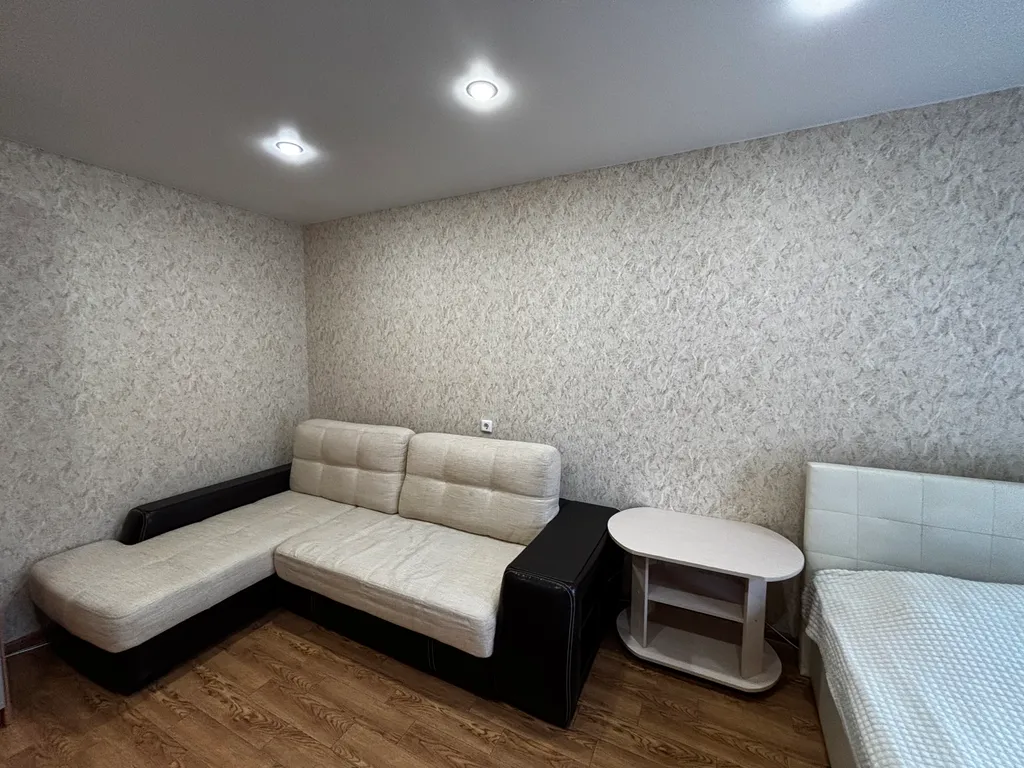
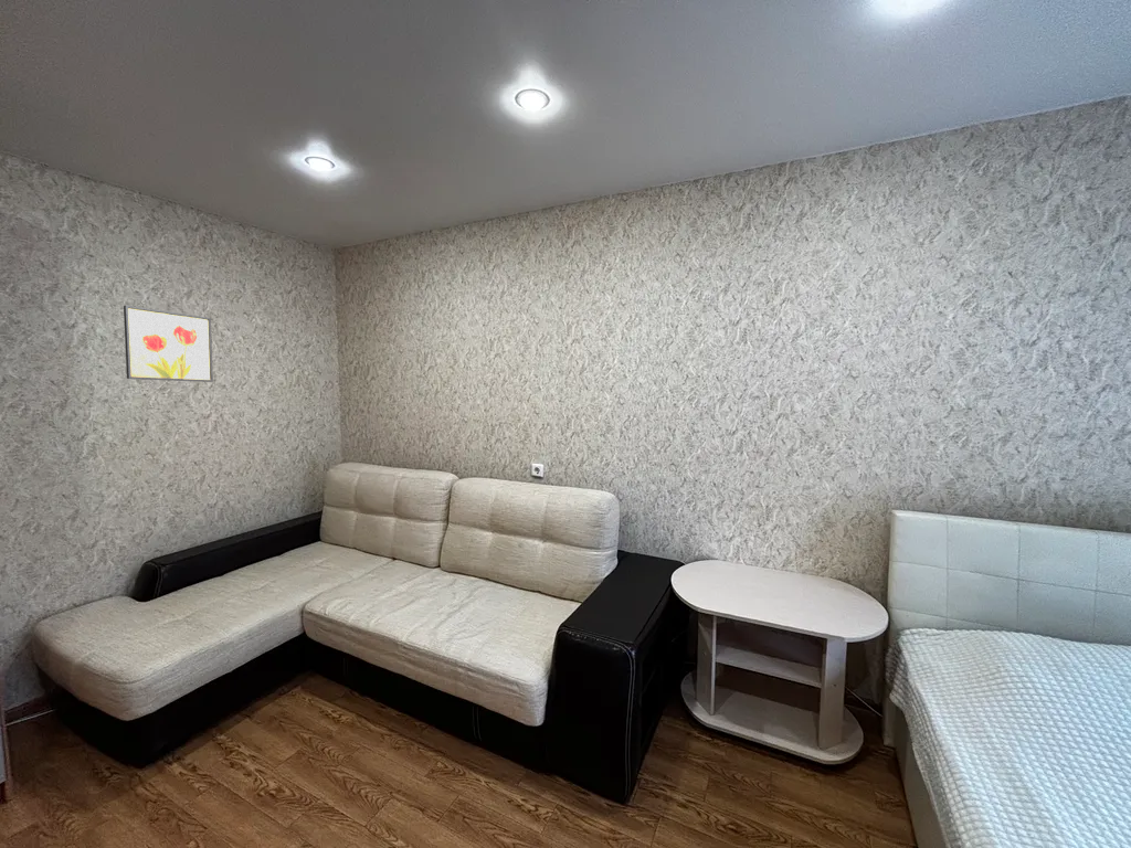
+ wall art (170, 346)
